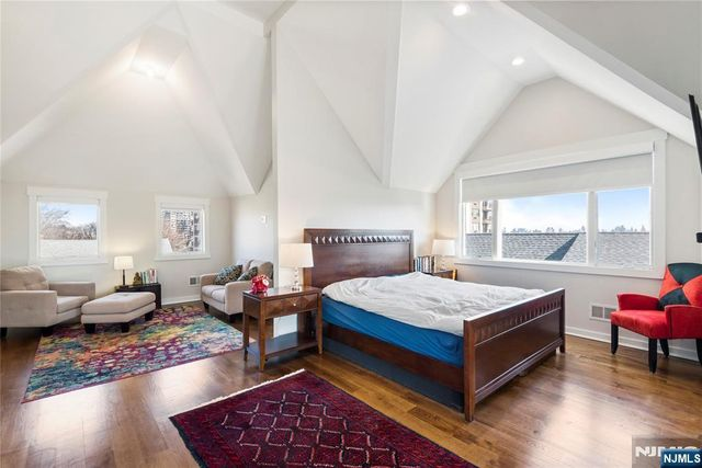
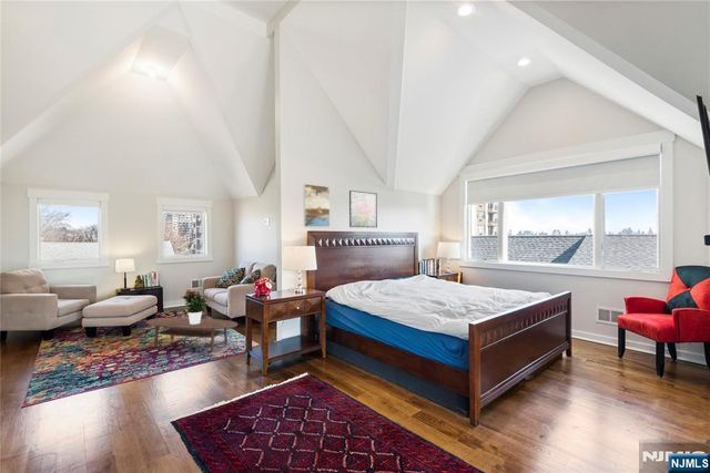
+ coffee table (191, 333)
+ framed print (316, 206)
+ potted flower (194, 306)
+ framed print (363, 209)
